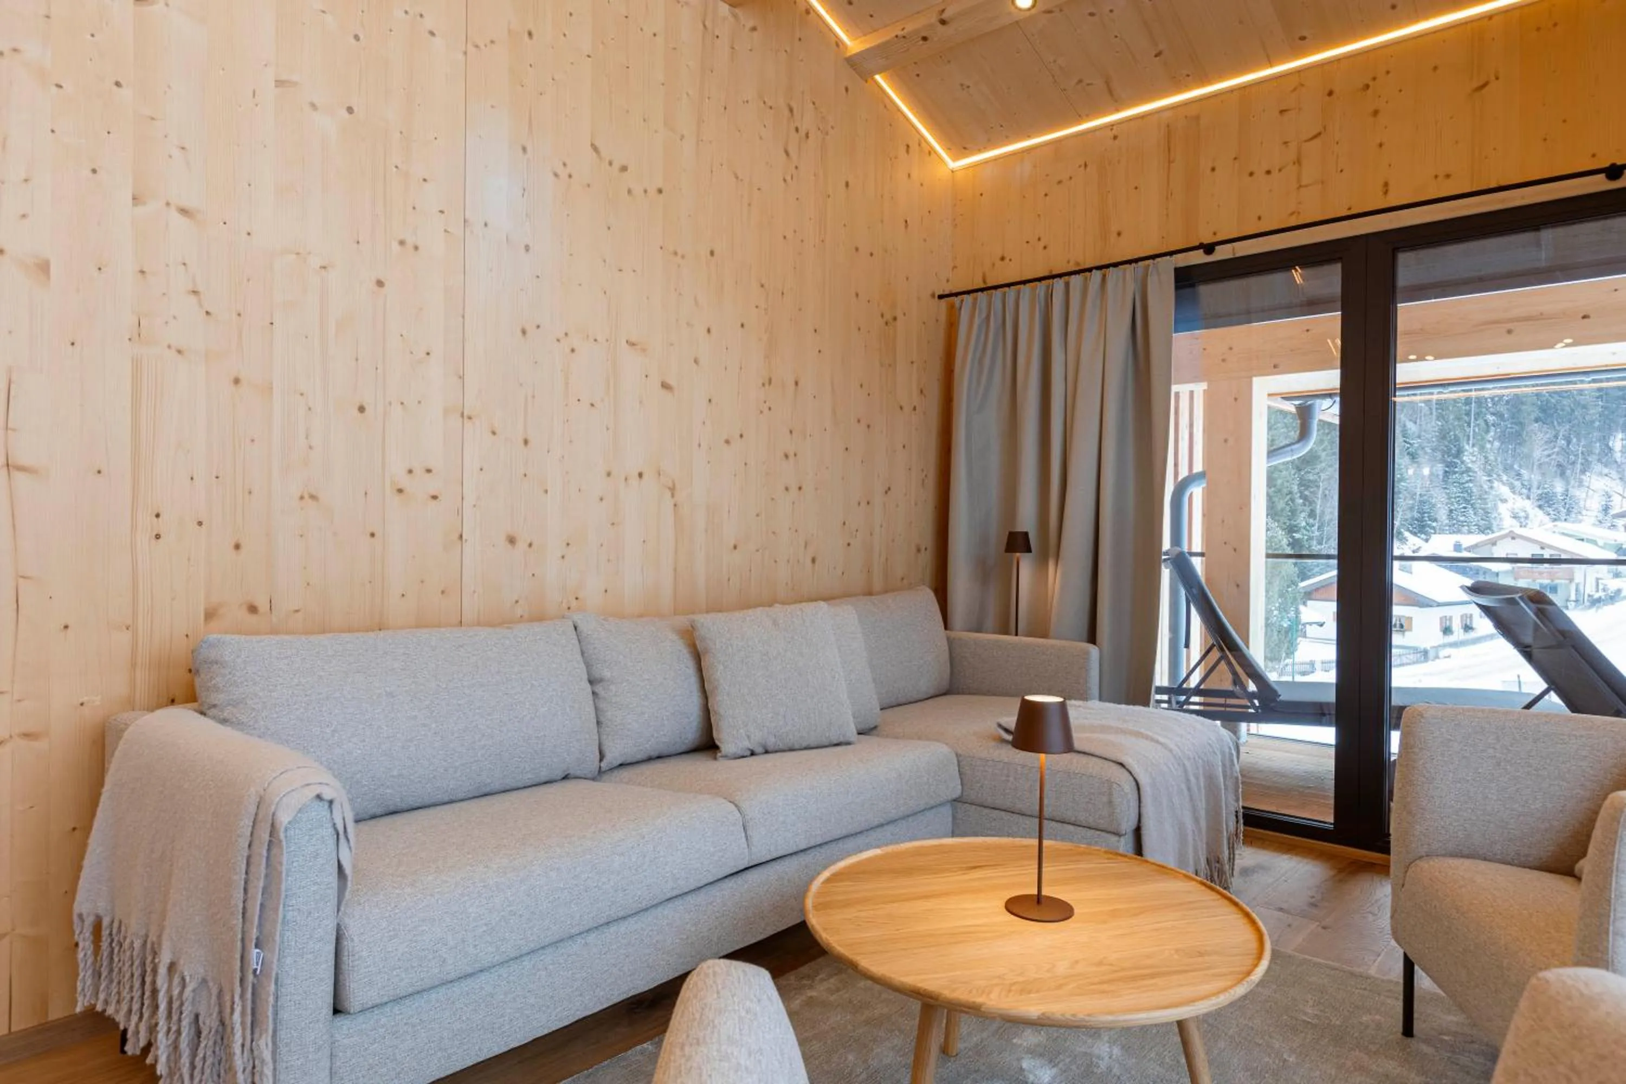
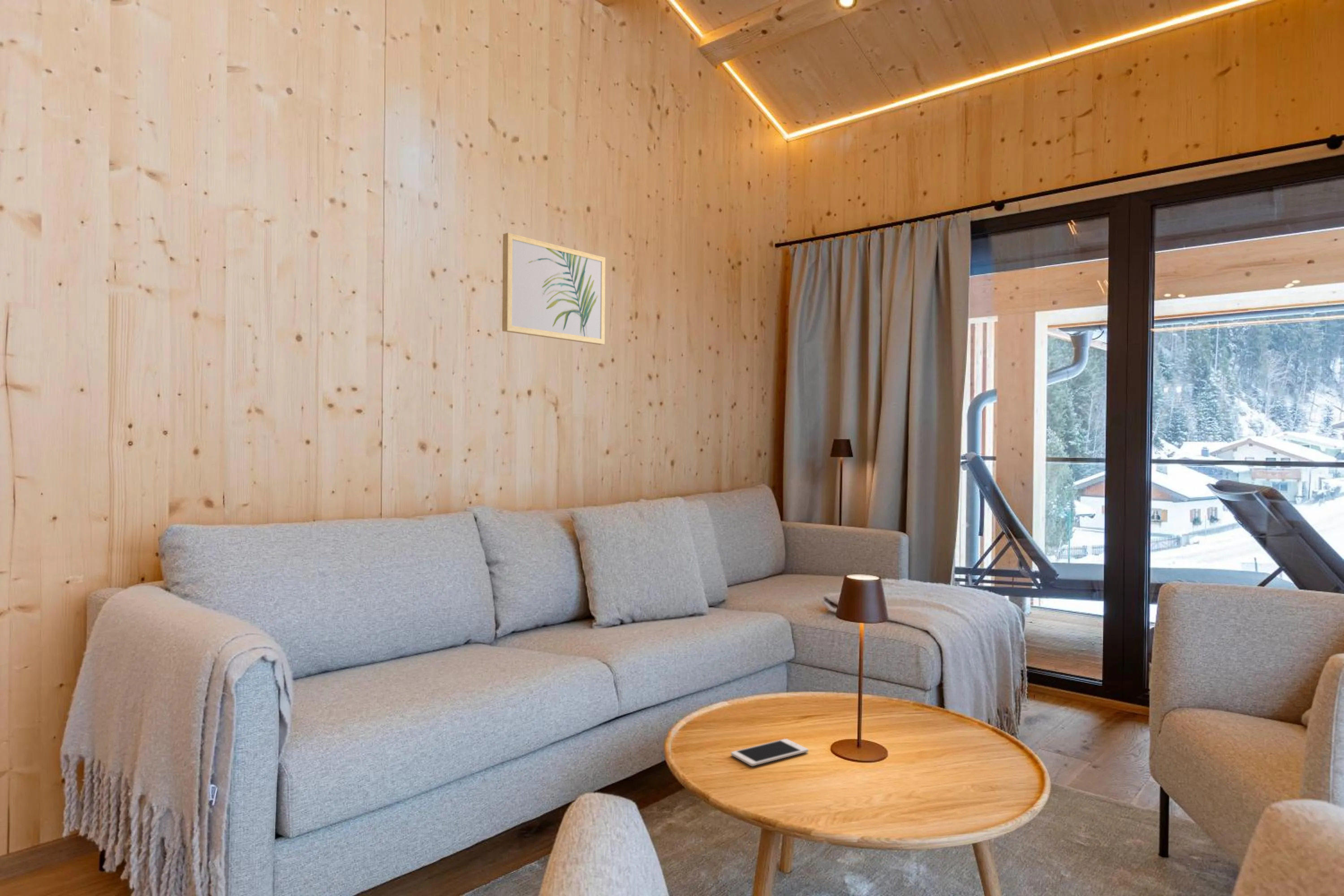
+ cell phone (770, 752)
+ wall art (556, 292)
